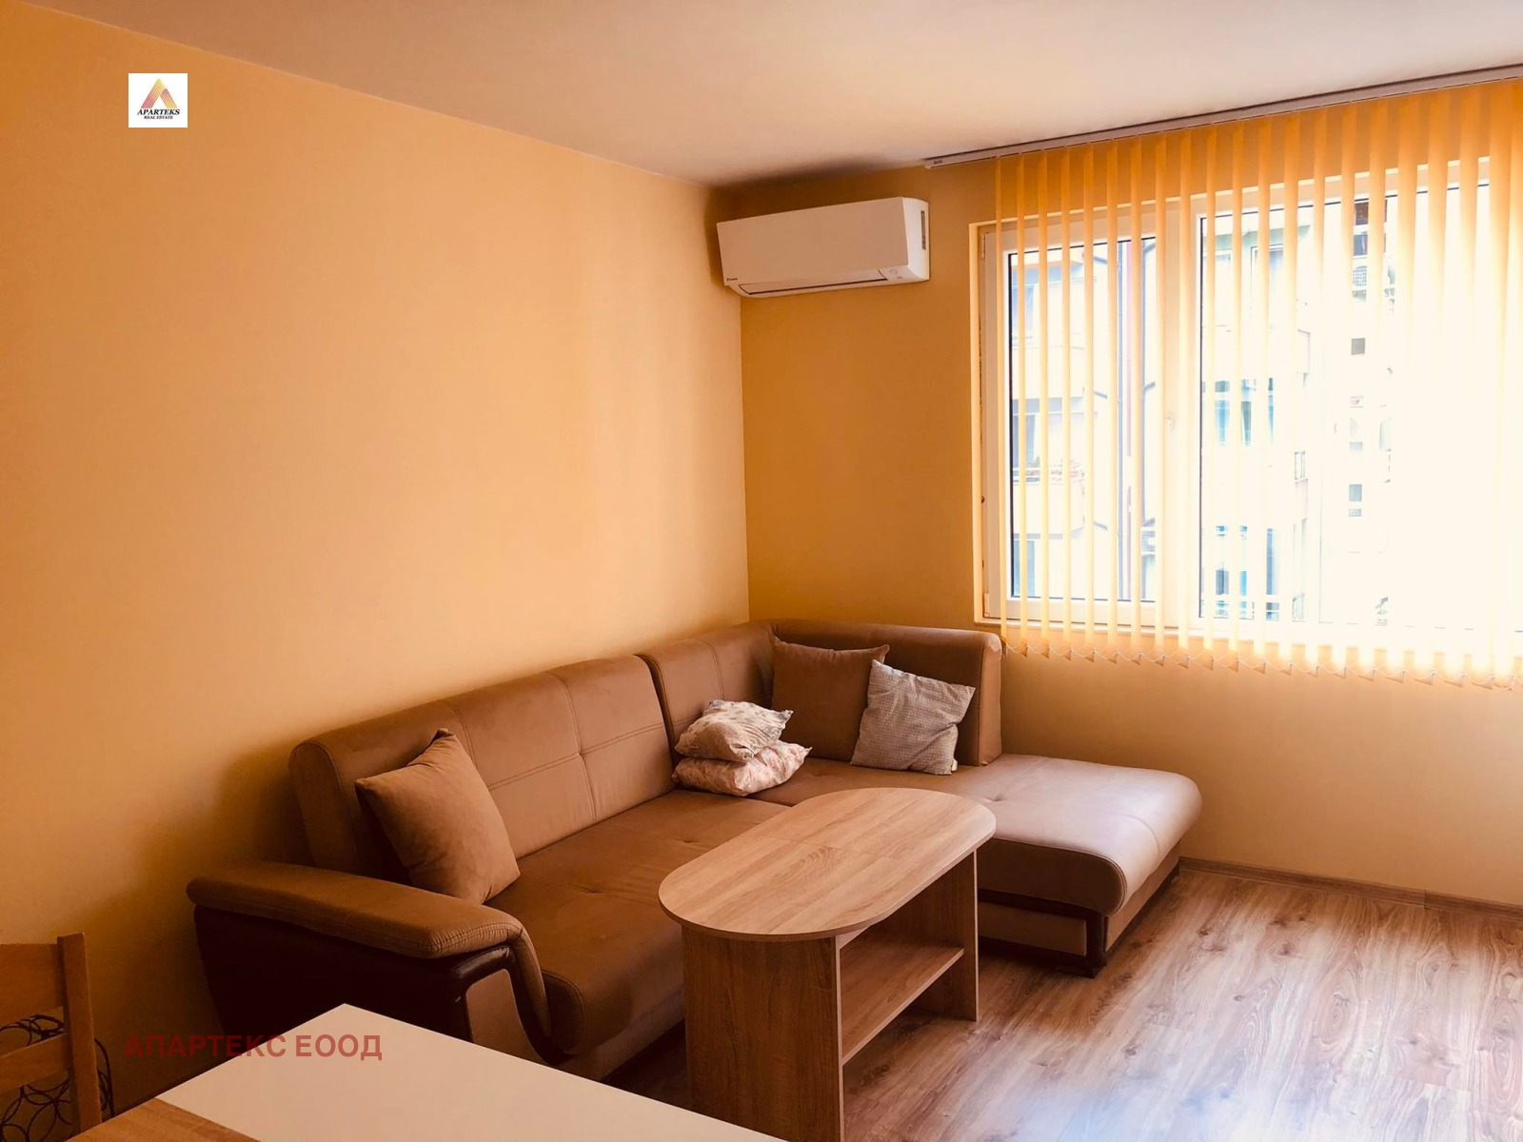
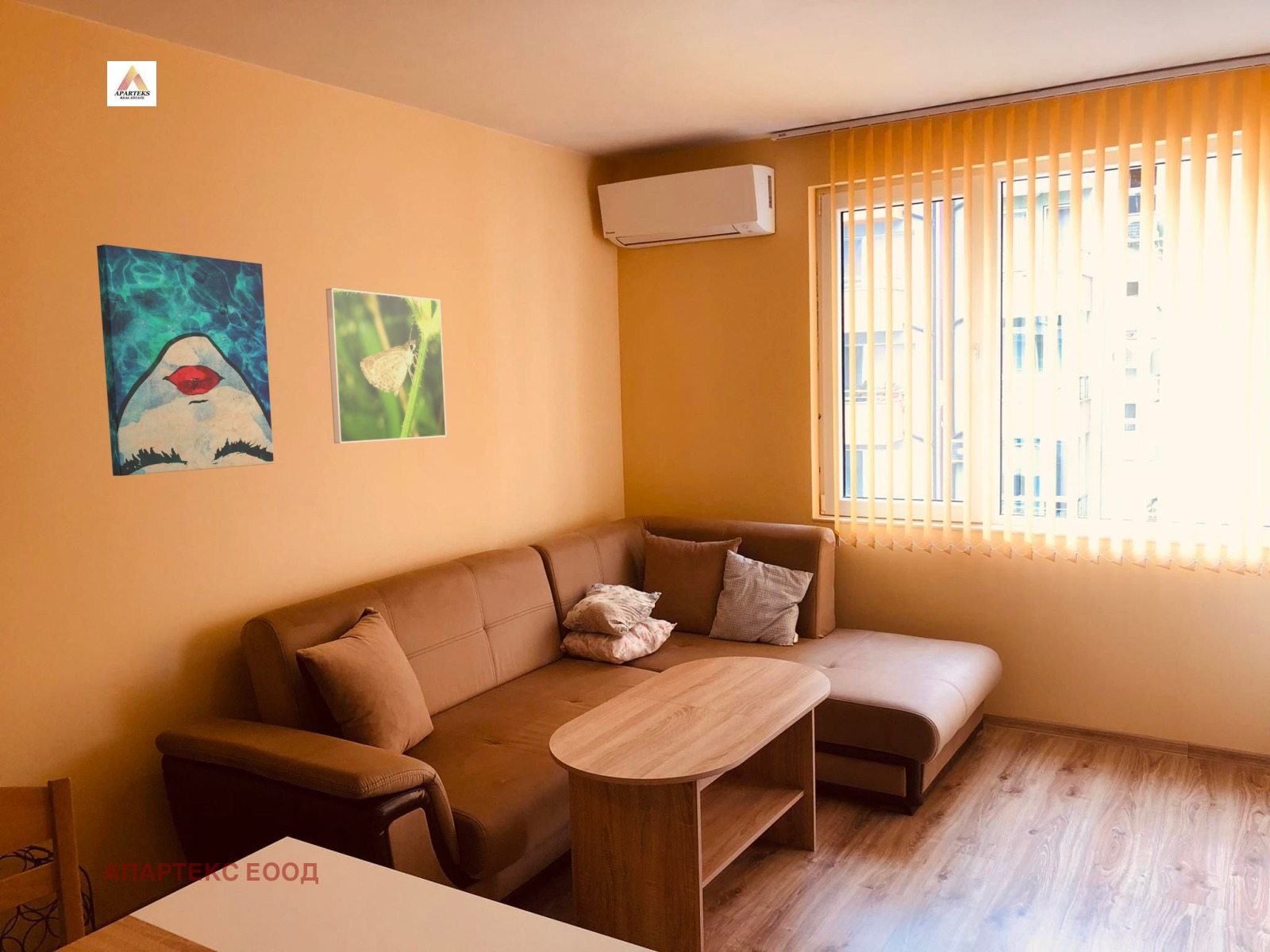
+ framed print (390, 367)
+ wall art (192, 363)
